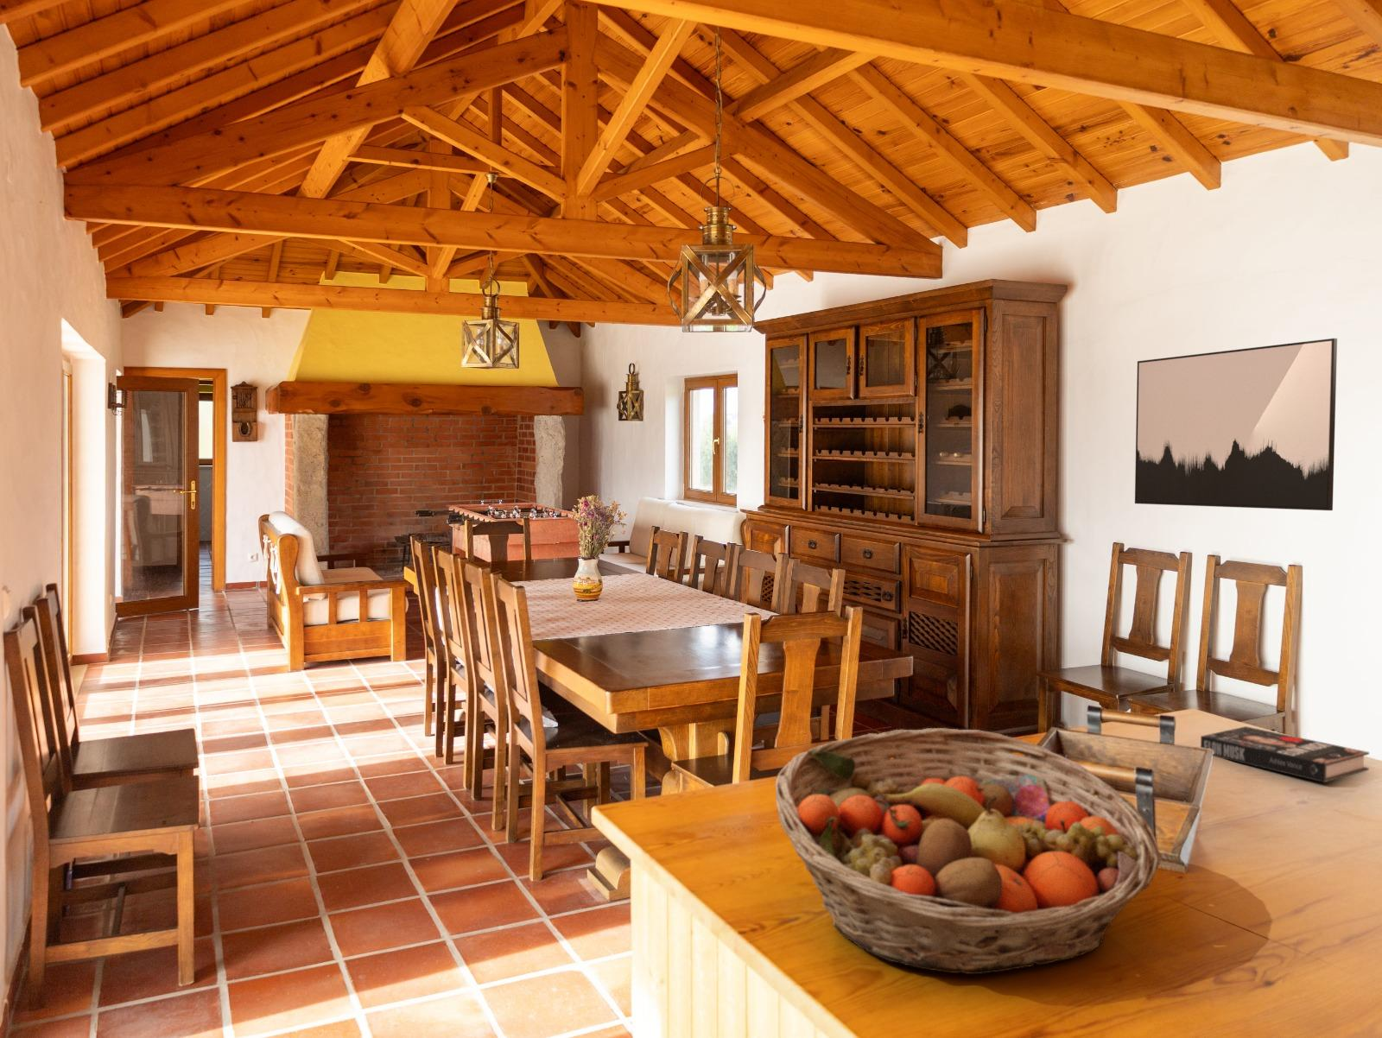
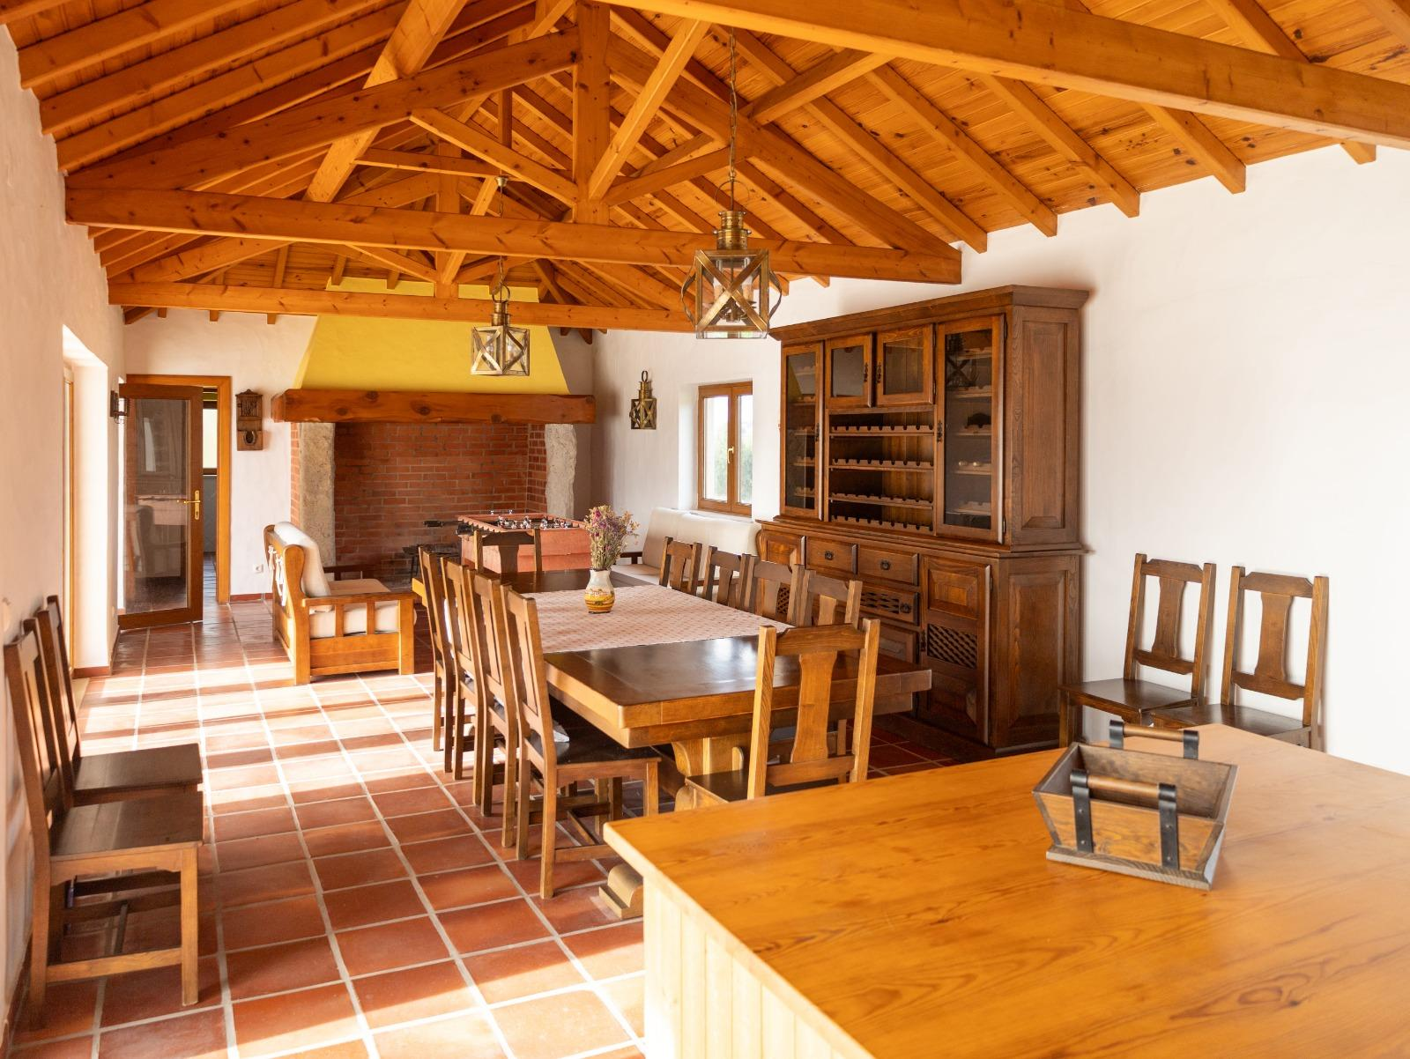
- wall art (1226, 429)
- book (1282, 752)
- fruit basket (961, 841)
